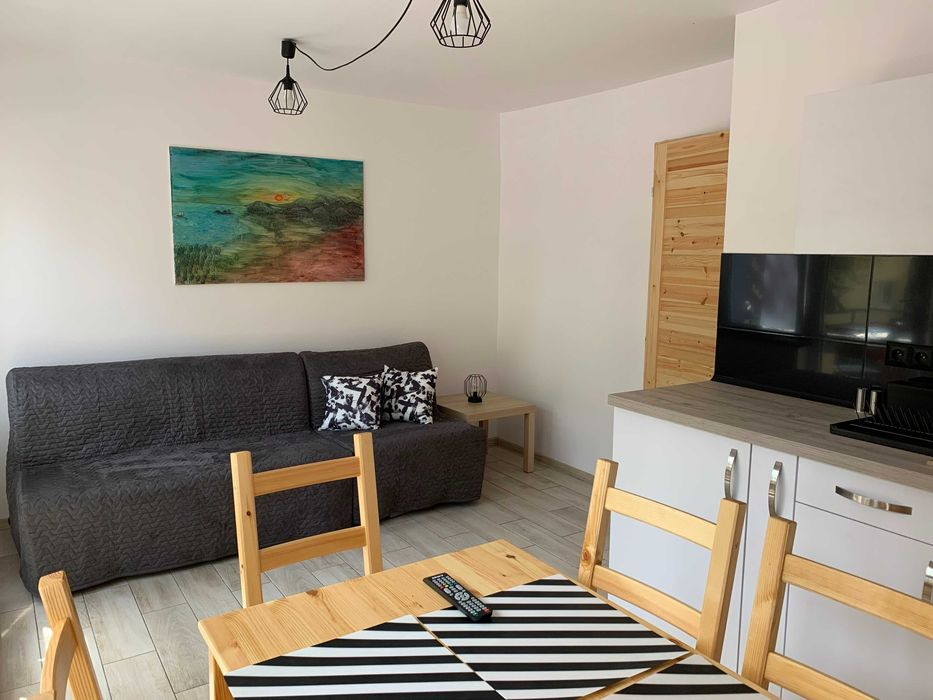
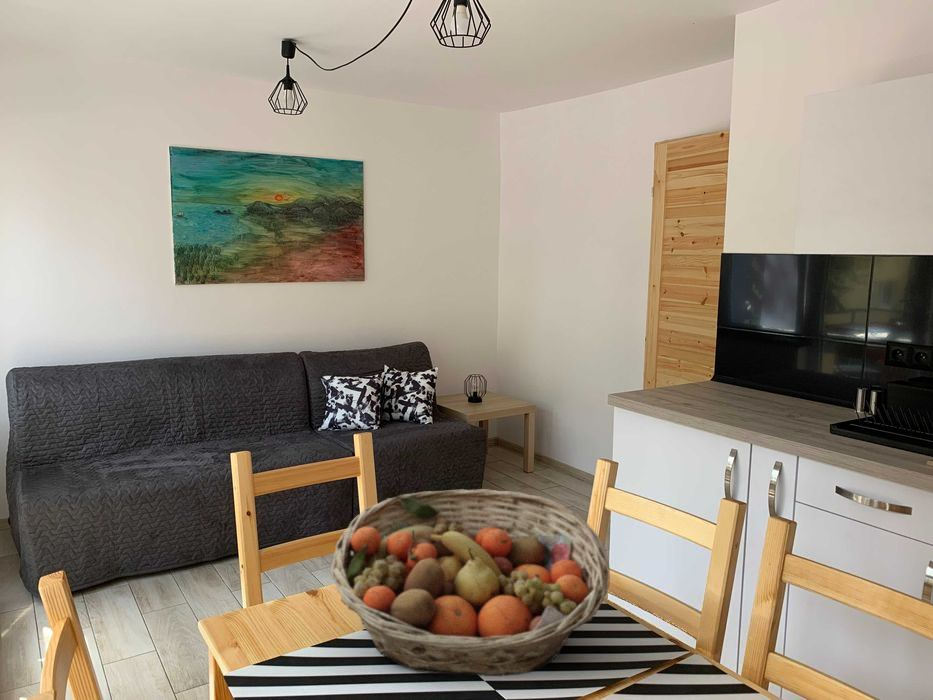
+ fruit basket (469, 575)
